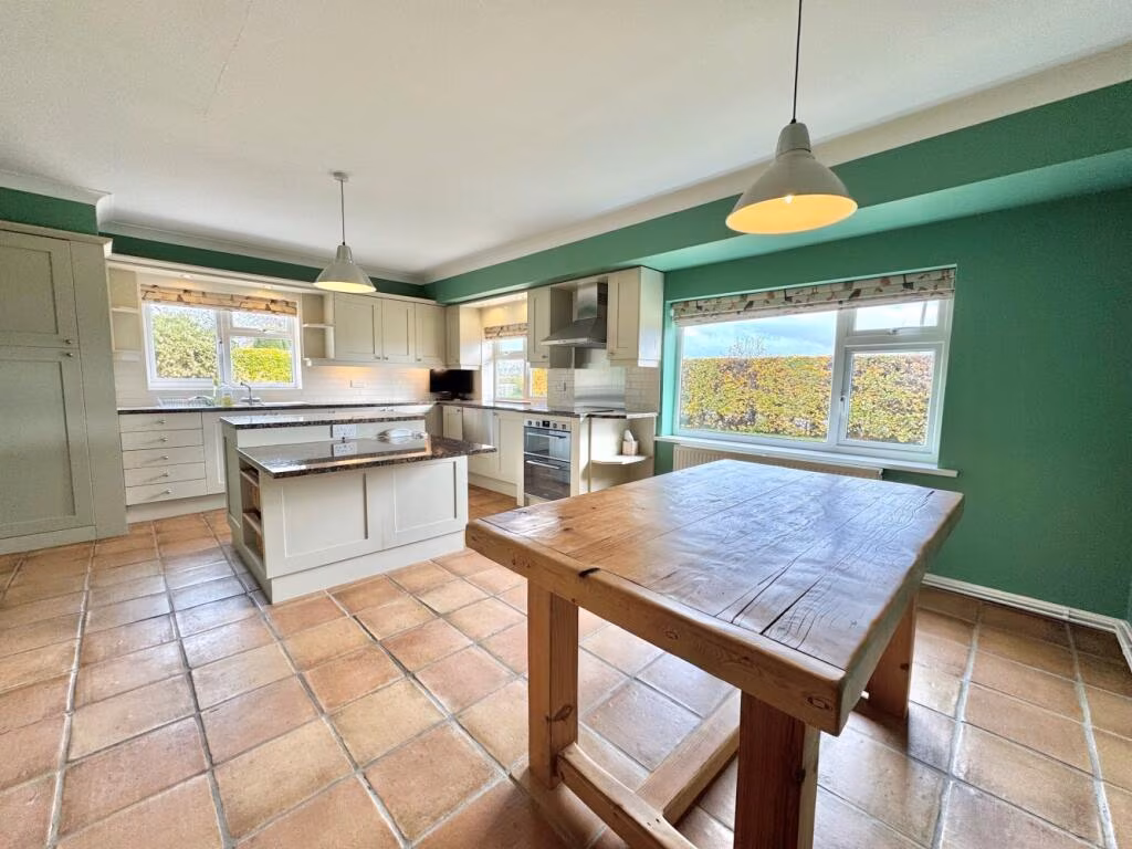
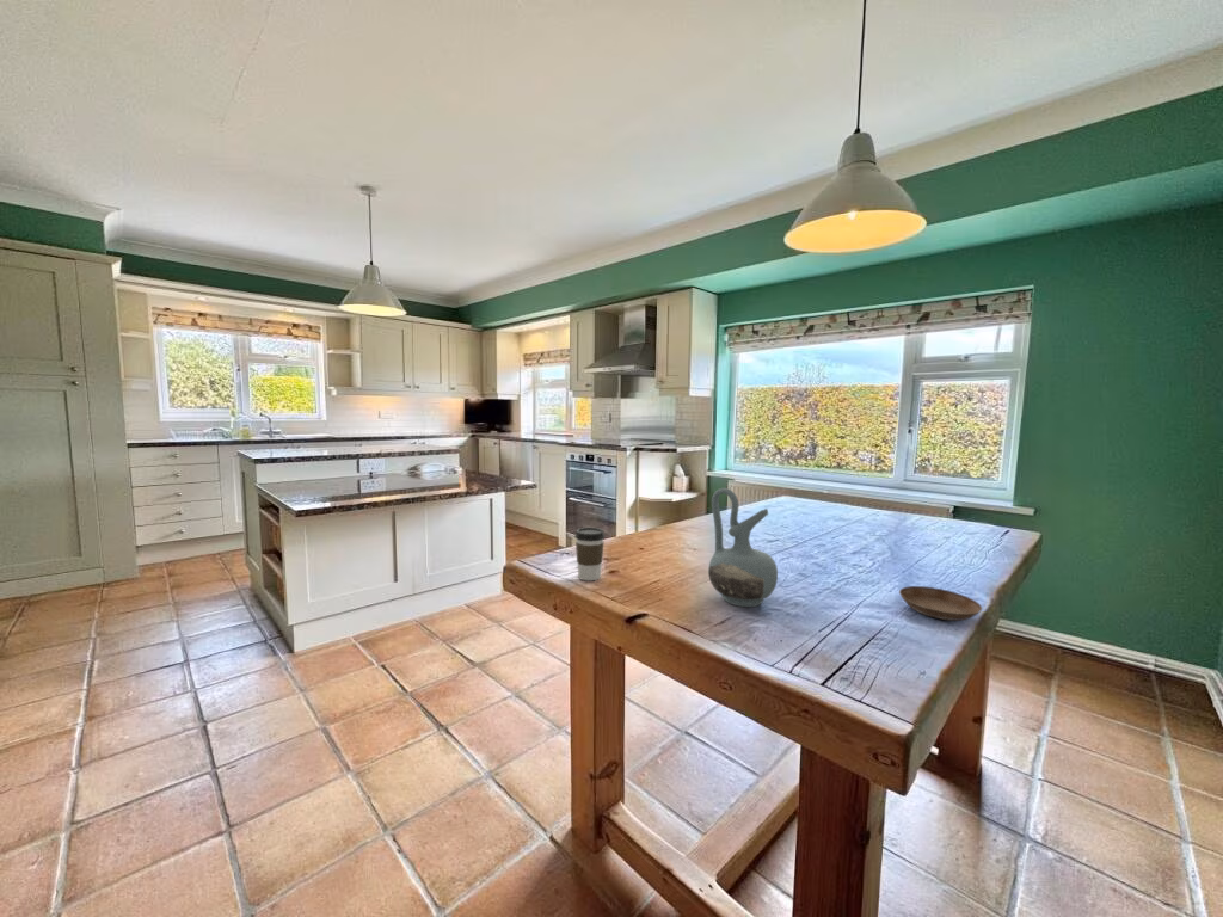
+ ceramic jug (743, 544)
+ saucer (938, 604)
+ coffee cup (589, 553)
